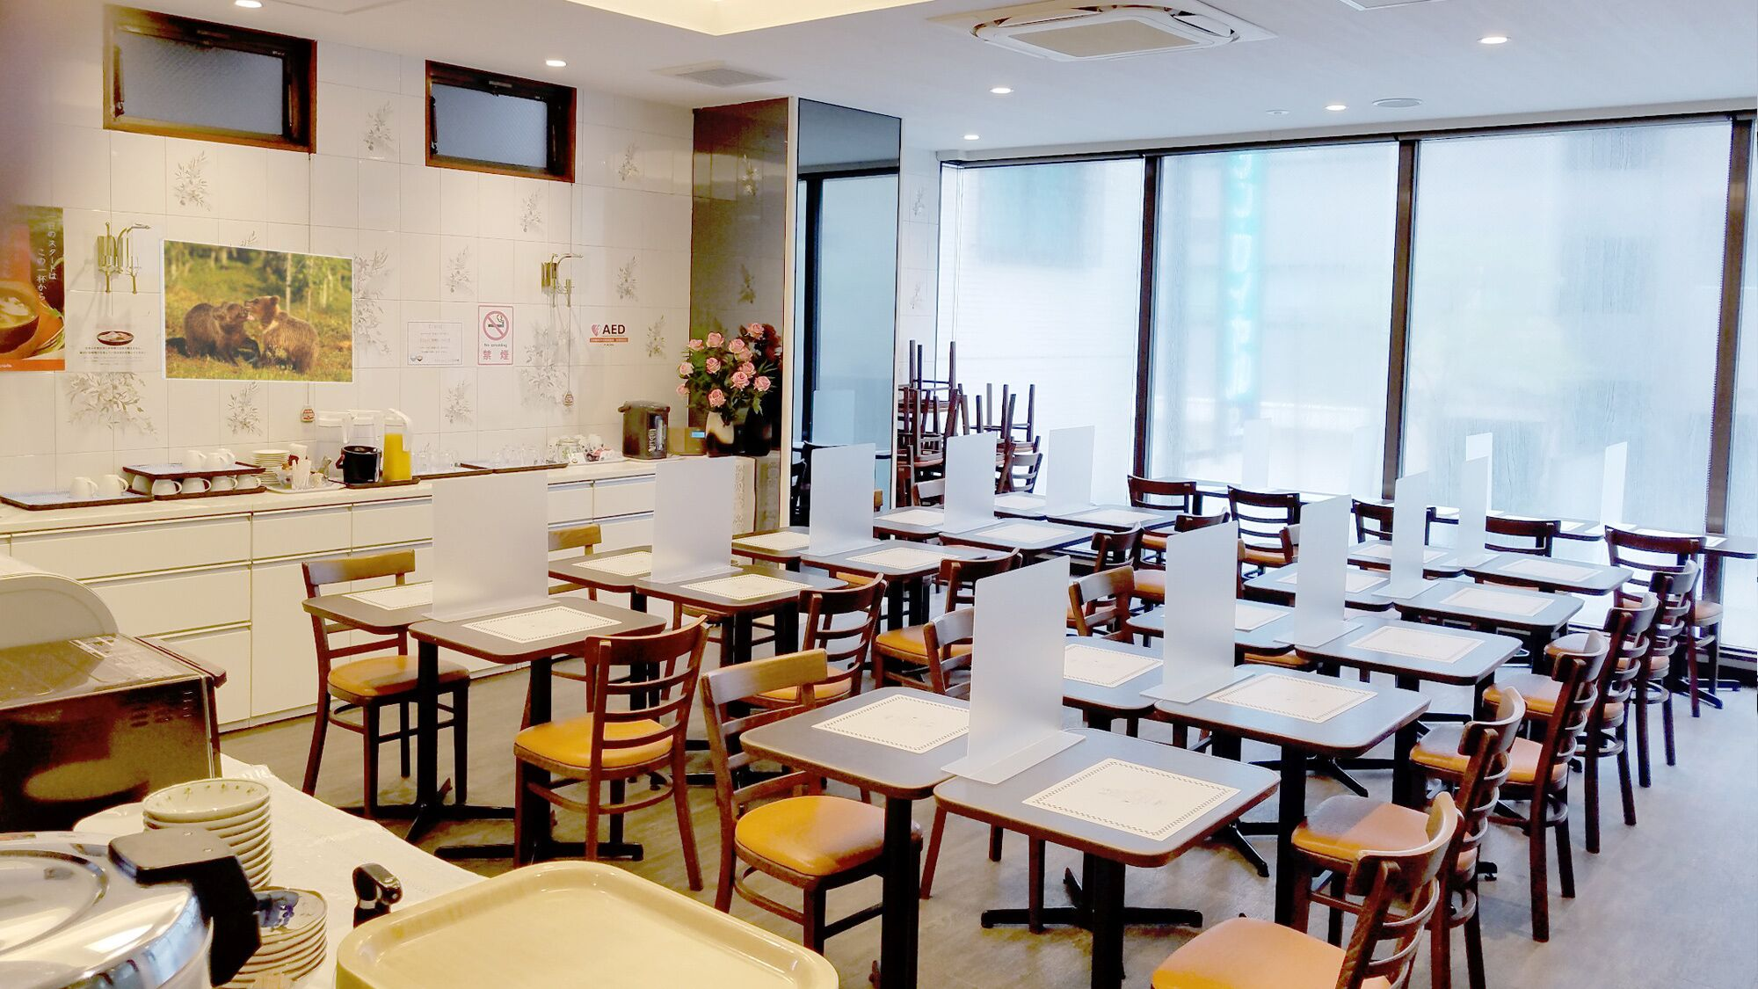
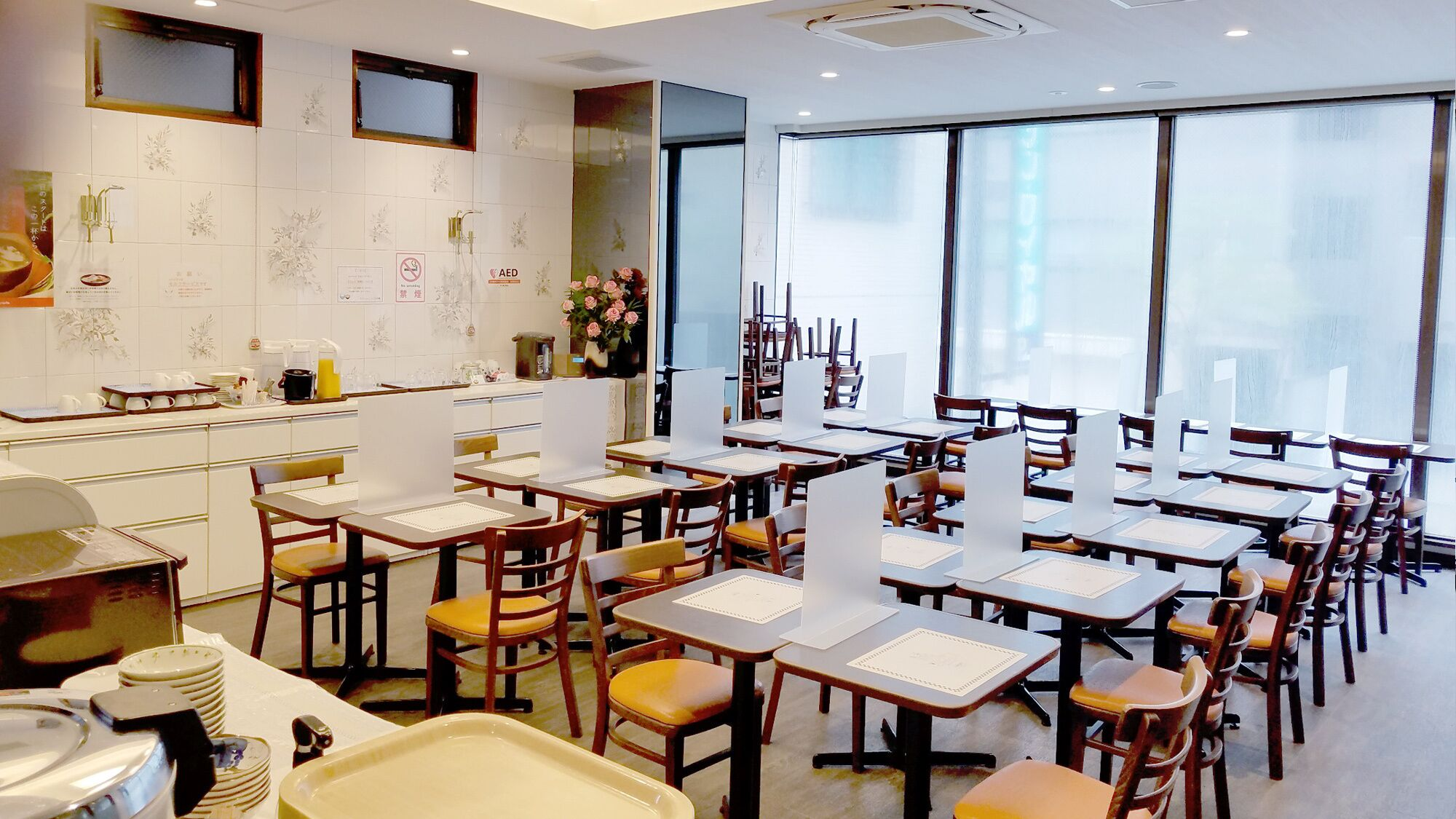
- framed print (262, 315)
